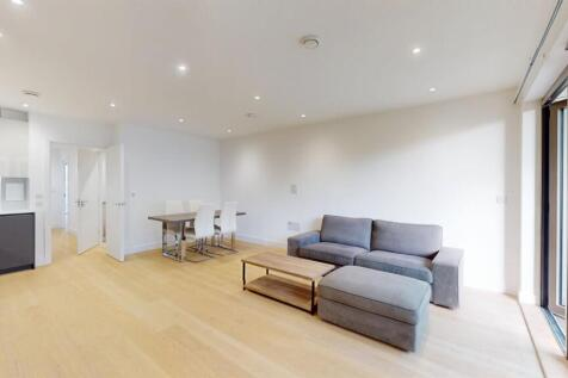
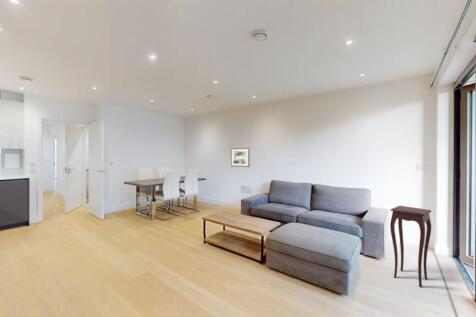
+ side table (403, 244)
+ wall art (240, 157)
